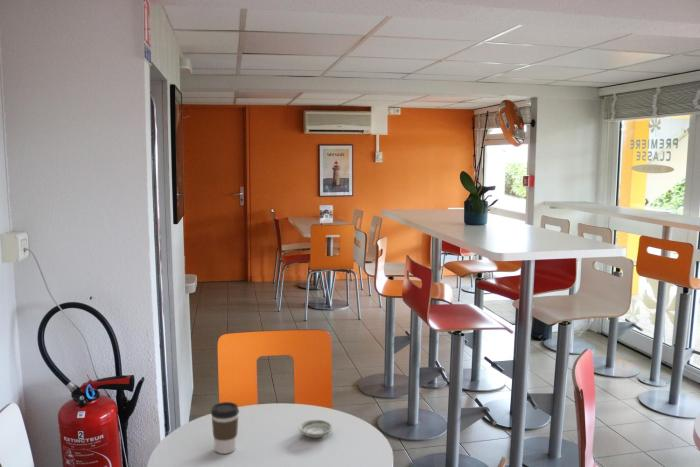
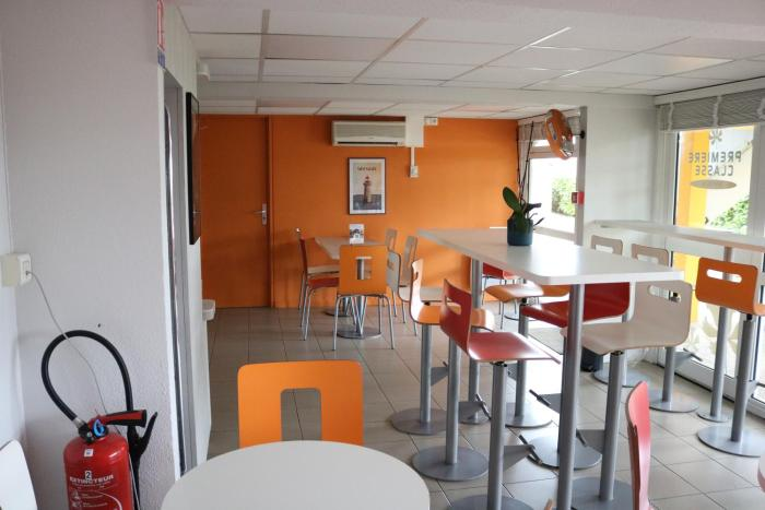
- saucer (315, 430)
- coffee cup (225, 428)
